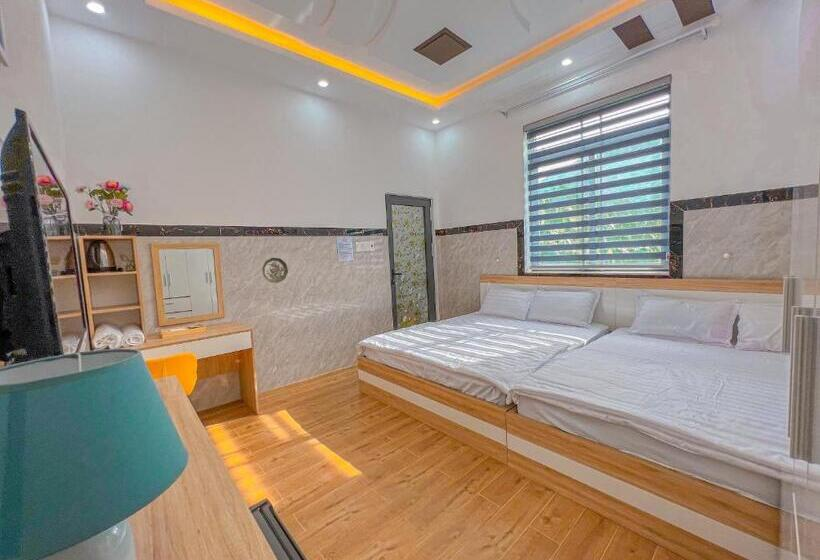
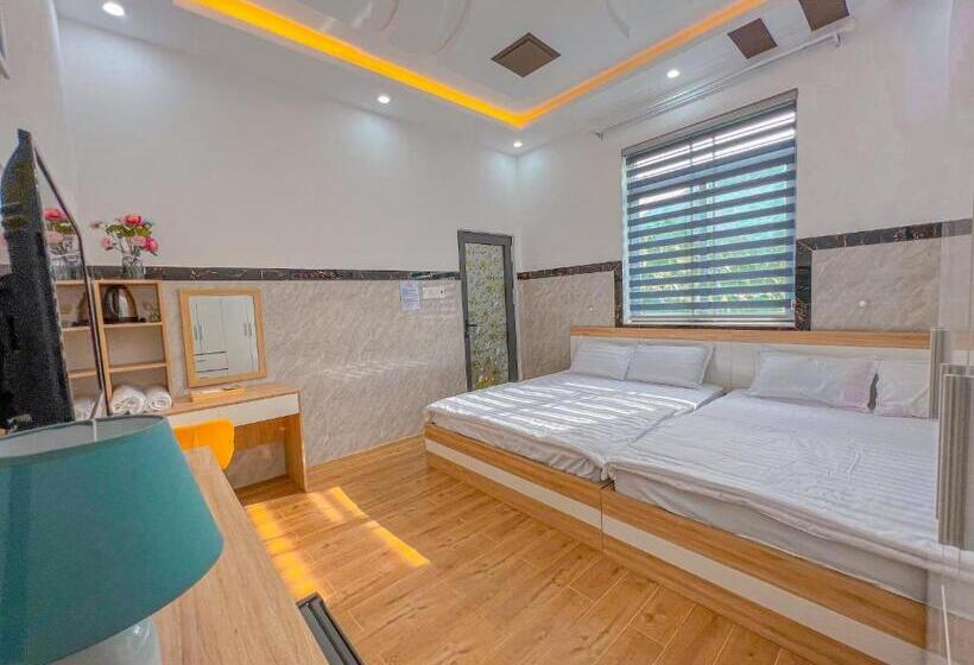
- decorative plate (275, 270)
